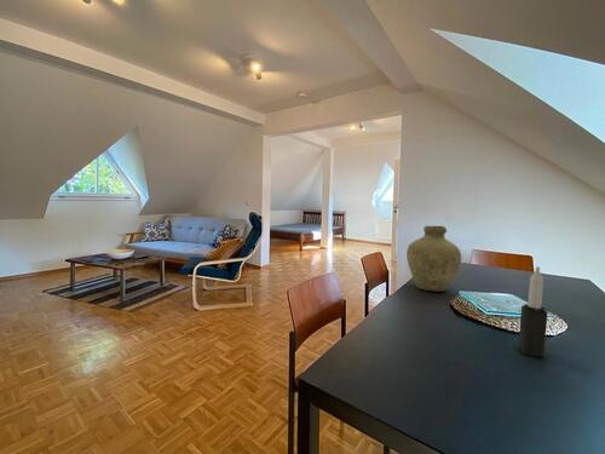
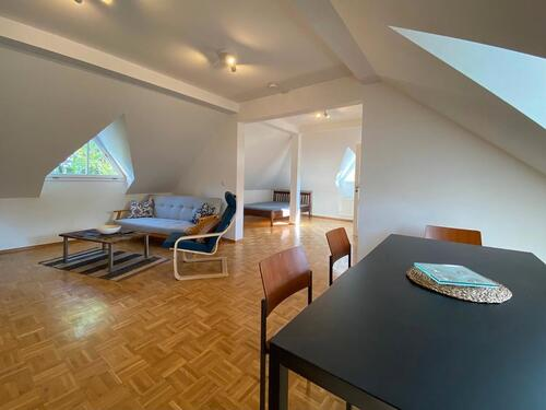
- candle (534, 309)
- vase (432, 257)
